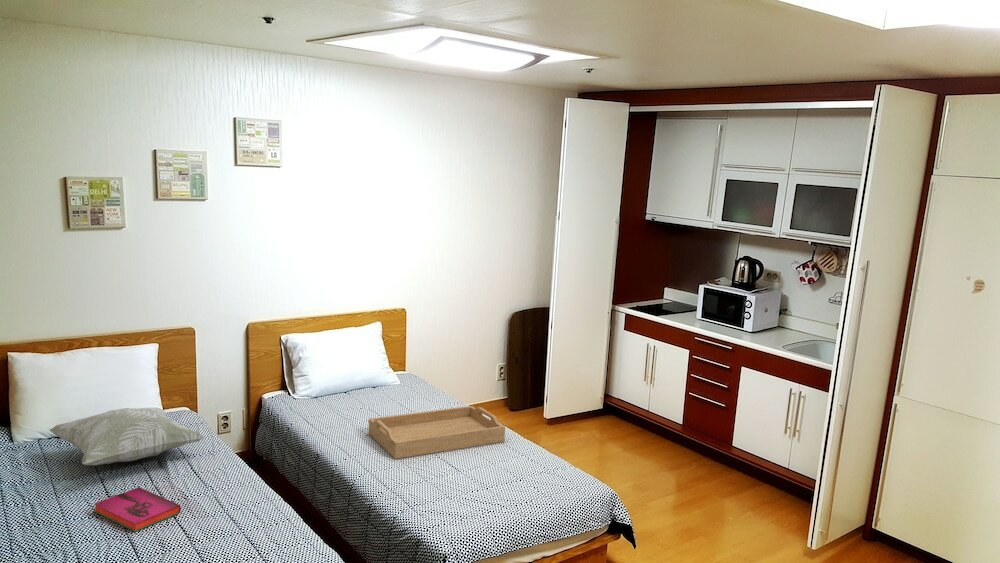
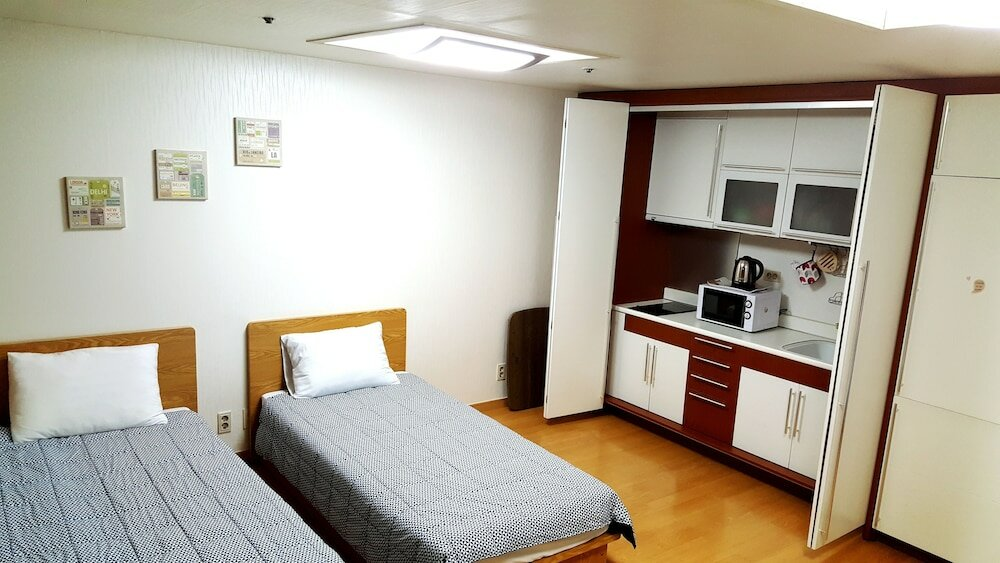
- decorative pillow (127, 433)
- hardback book (137, 508)
- serving tray (436, 427)
